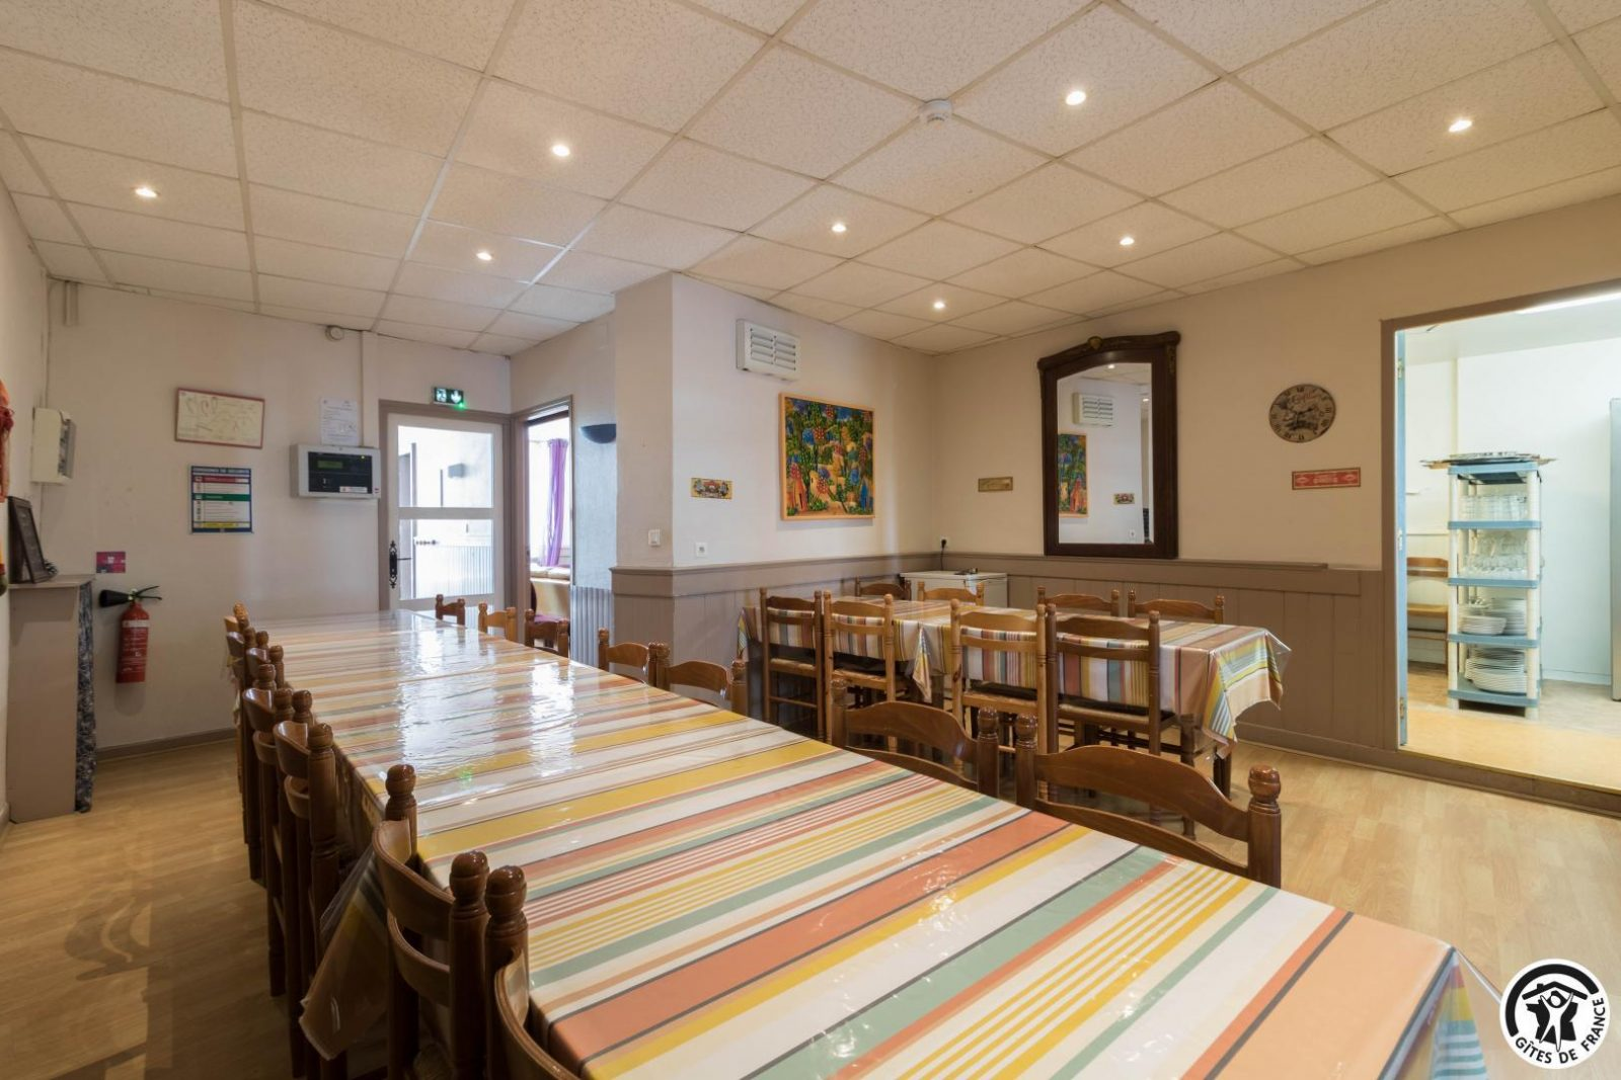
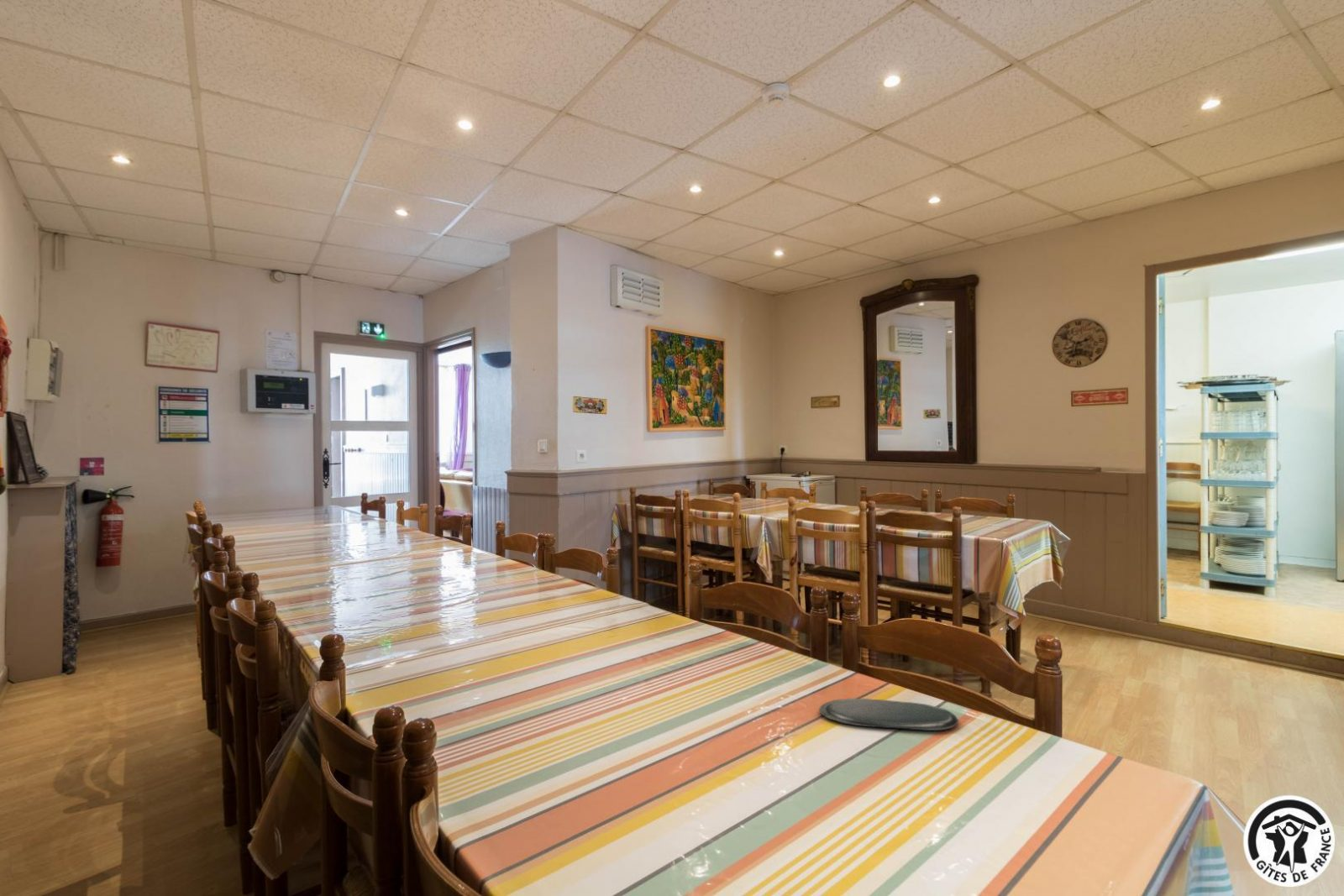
+ oval tray (887, 713)
